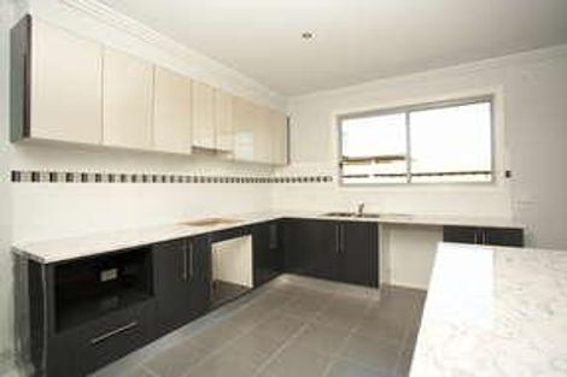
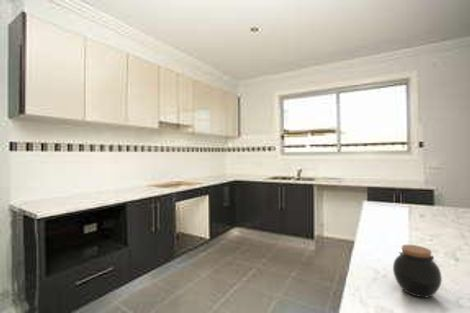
+ jar (416, 269)
